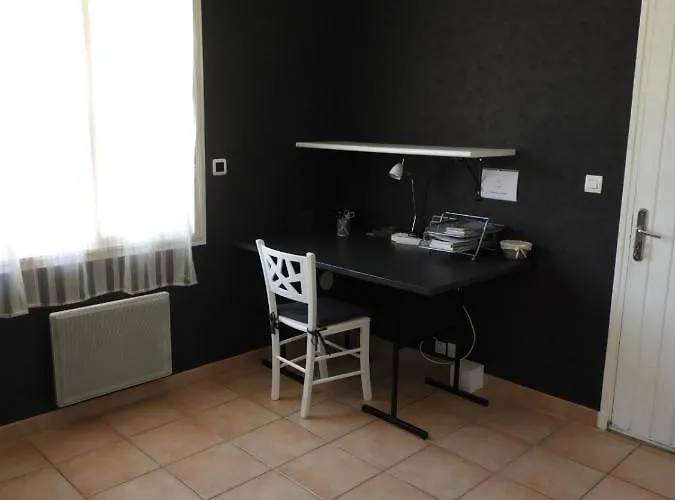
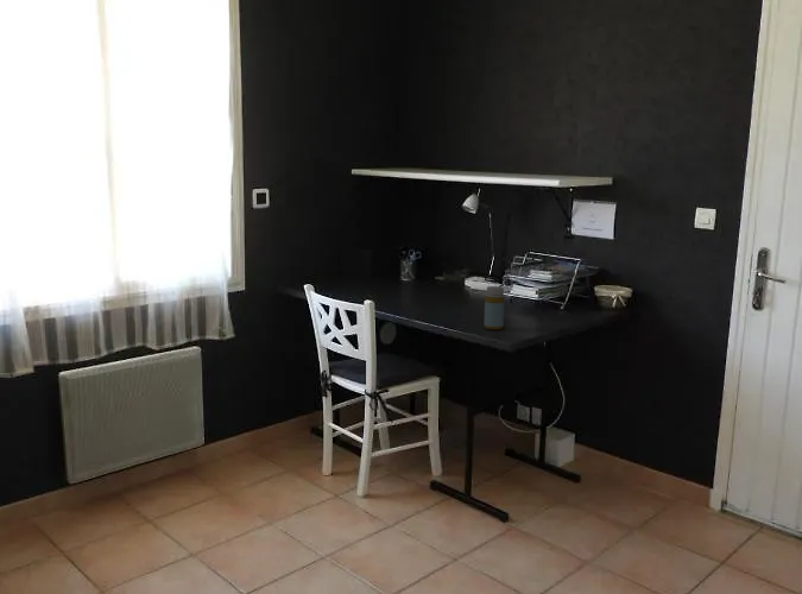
+ bottle (494, 308)
